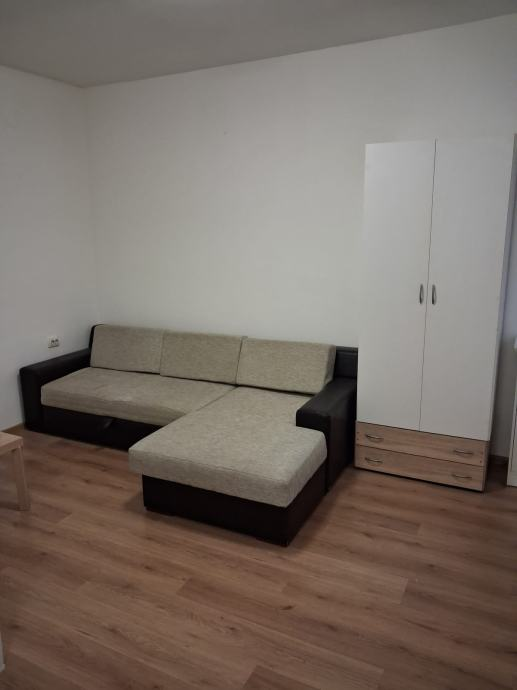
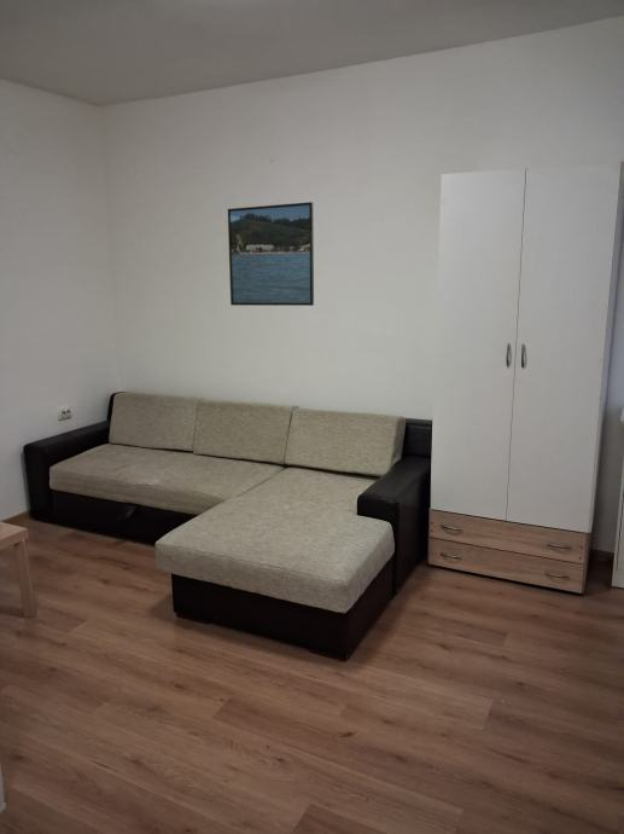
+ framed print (269, 256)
